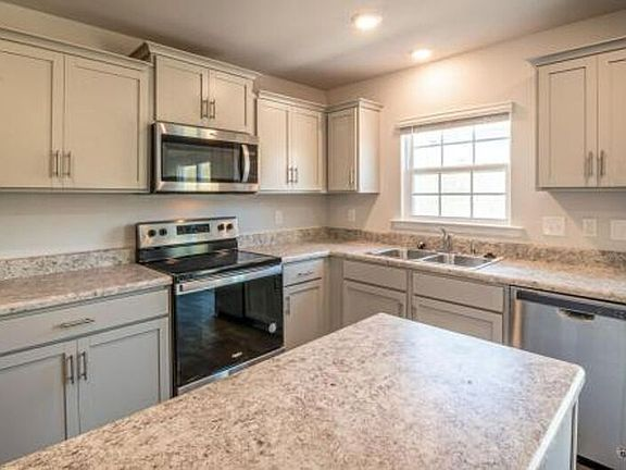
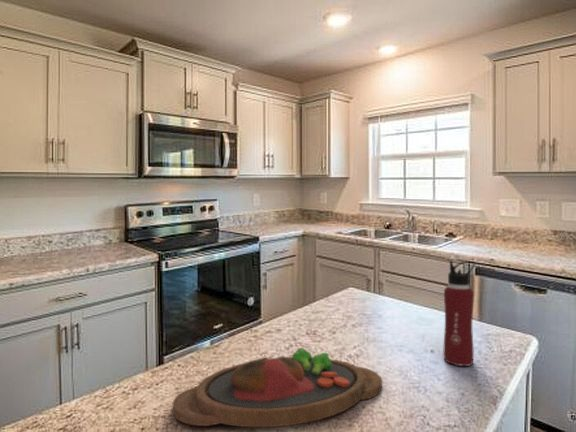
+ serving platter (283, 375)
+ water bottle (458, 310)
